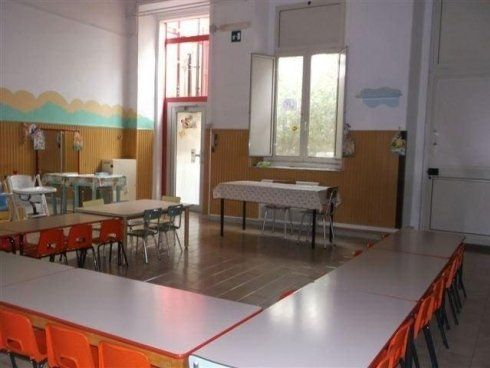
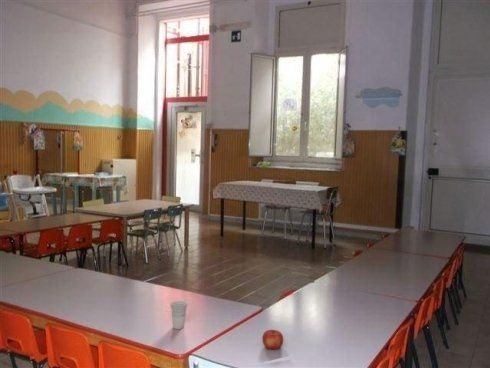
+ cup (178, 315)
+ fruit (272, 338)
